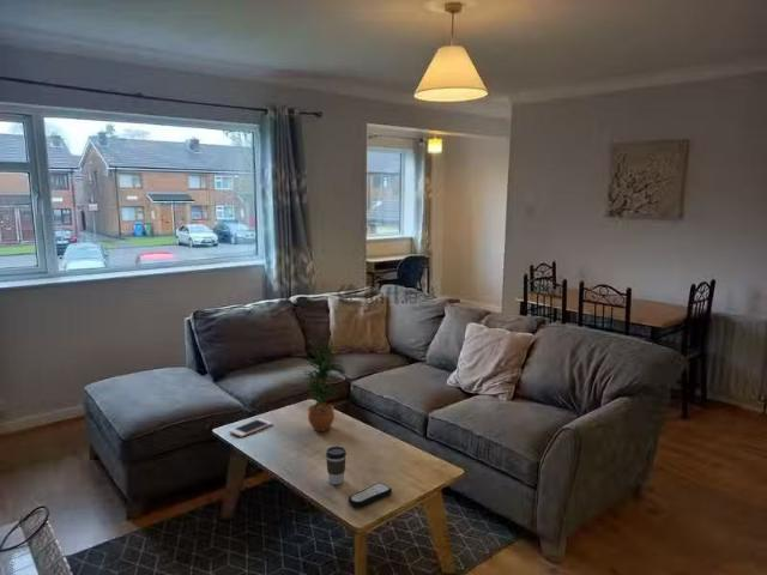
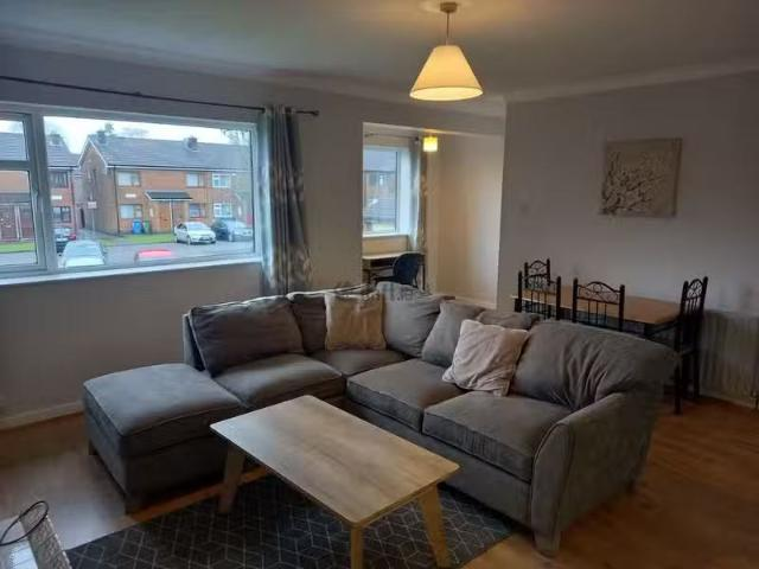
- potted plant (325, 385)
- cell phone (250, 426)
- coffee cup (336, 465)
- remote control (369, 495)
